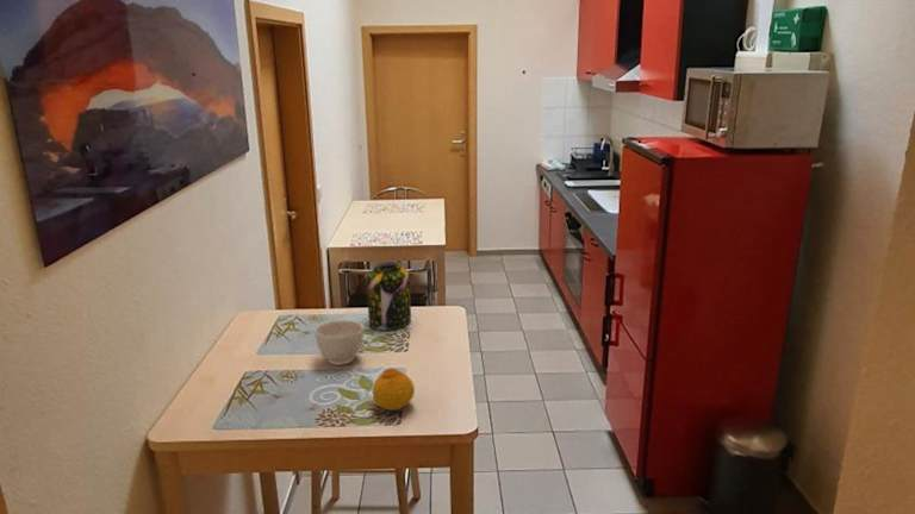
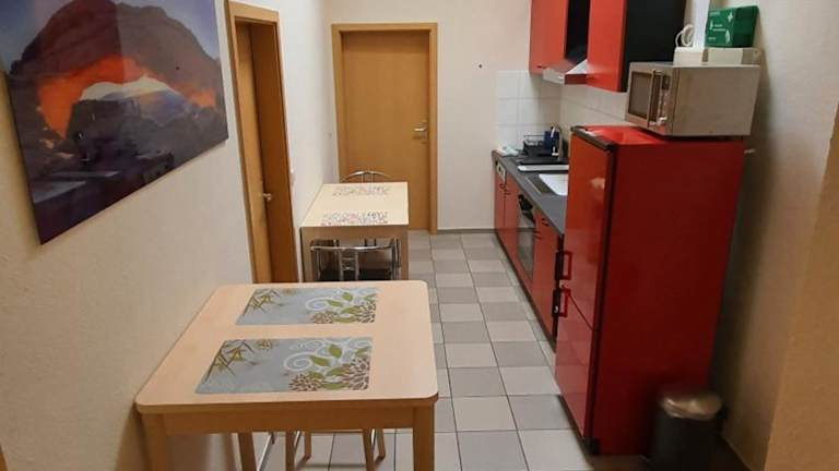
- fruit (392, 388)
- bowl (340, 344)
- jar (388, 294)
